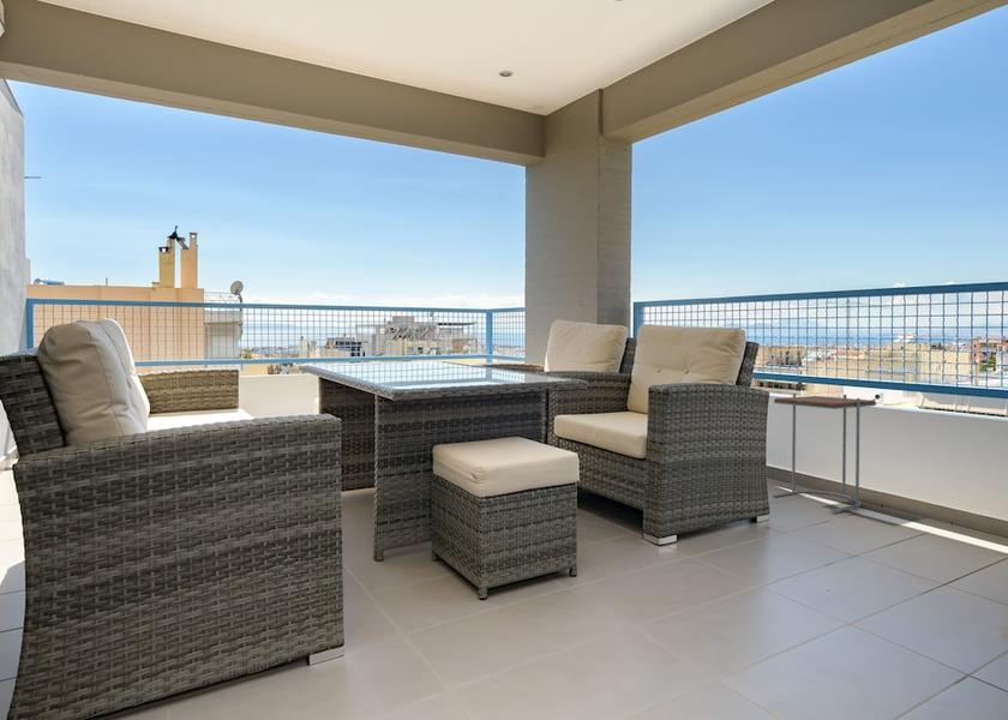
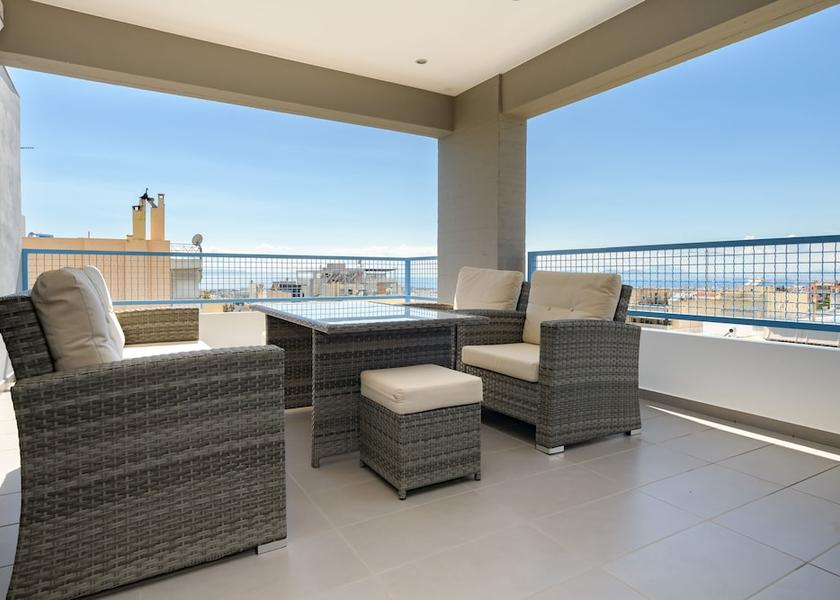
- side table (842, 448)
